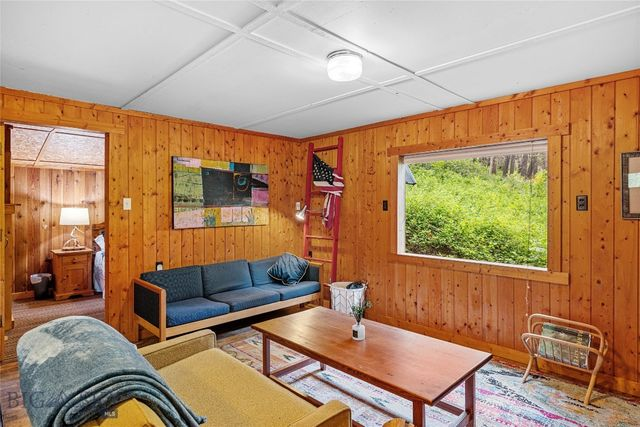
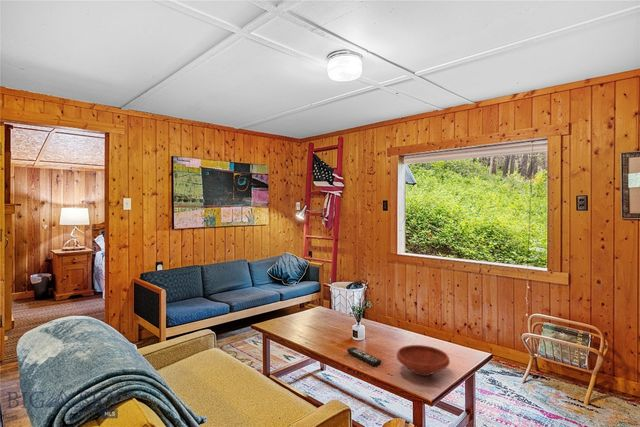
+ remote control (363, 356)
+ bowl (422, 363)
